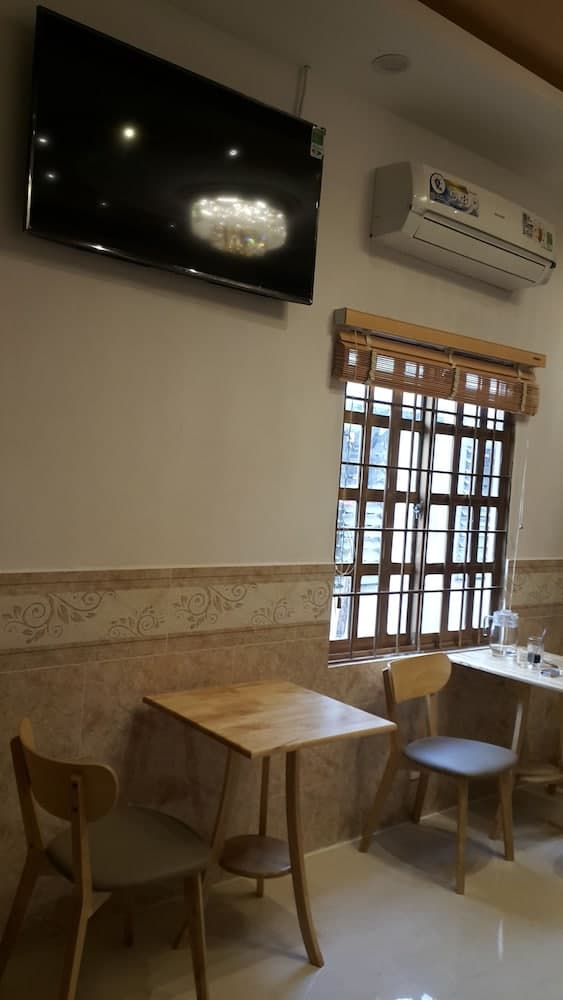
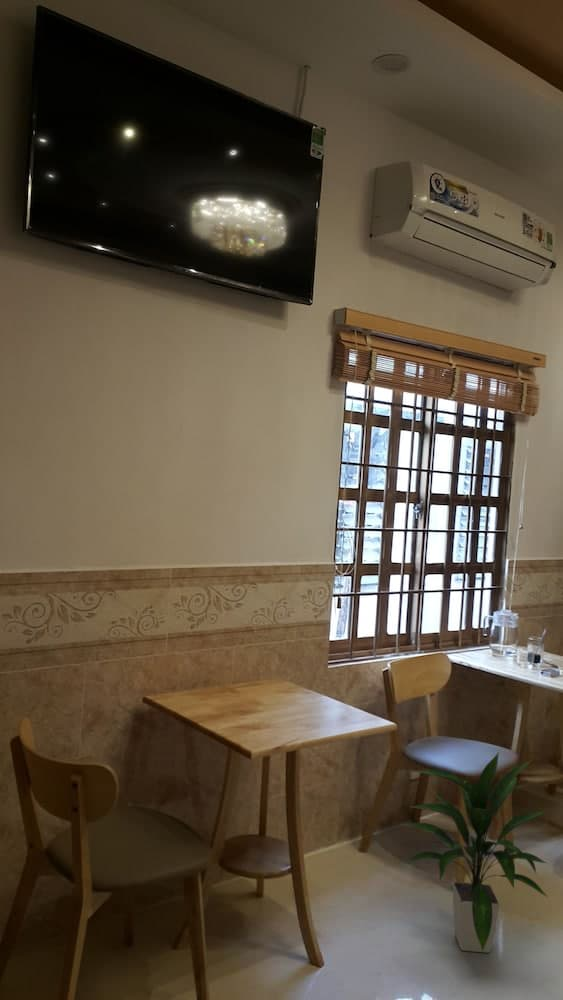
+ indoor plant (476, 850)
